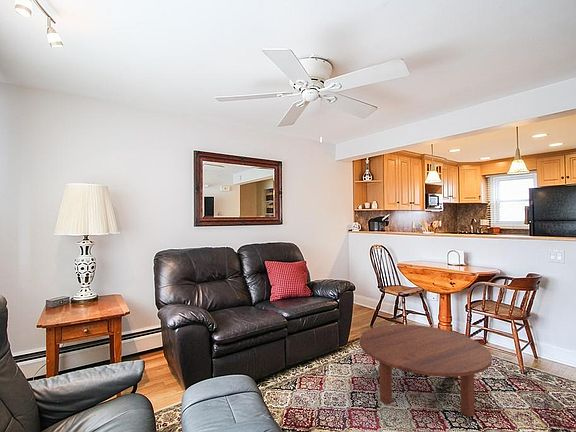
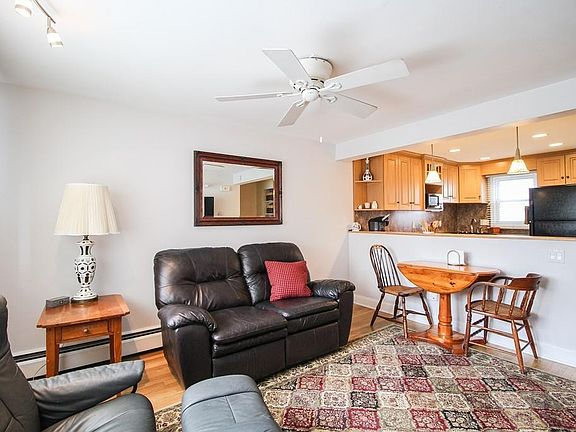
- coffee table (421, 366)
